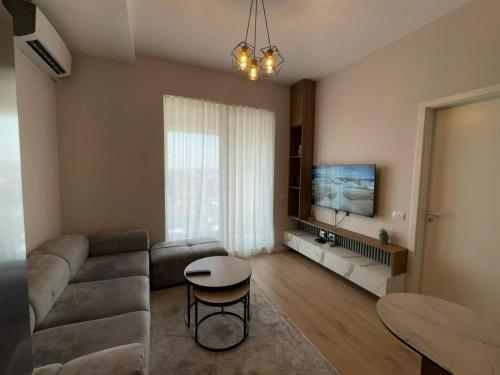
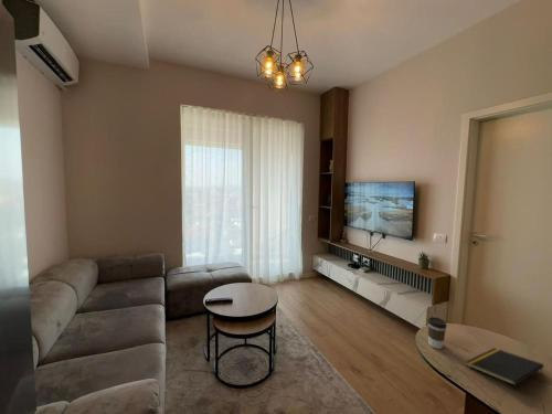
+ notepad (502, 364)
+ coffee cup (436, 332)
